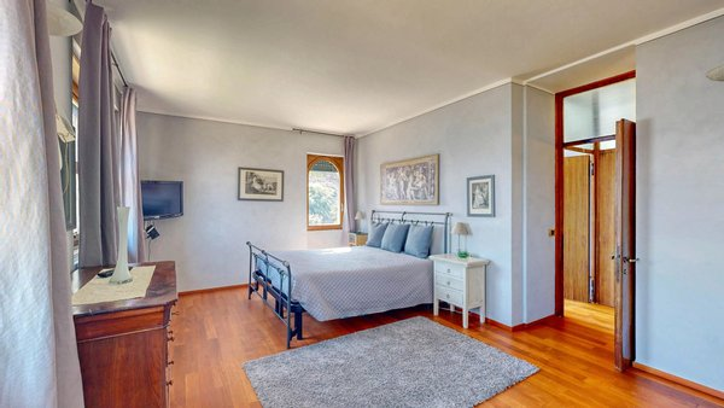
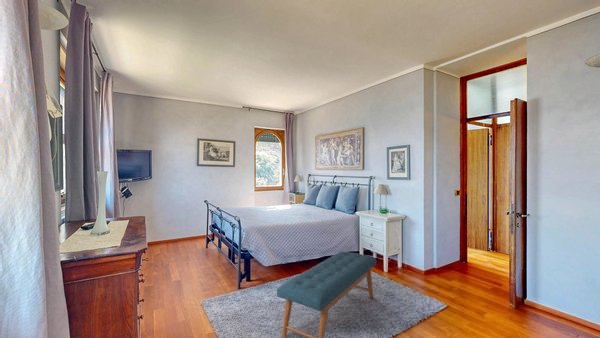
+ bench (333, 290)
